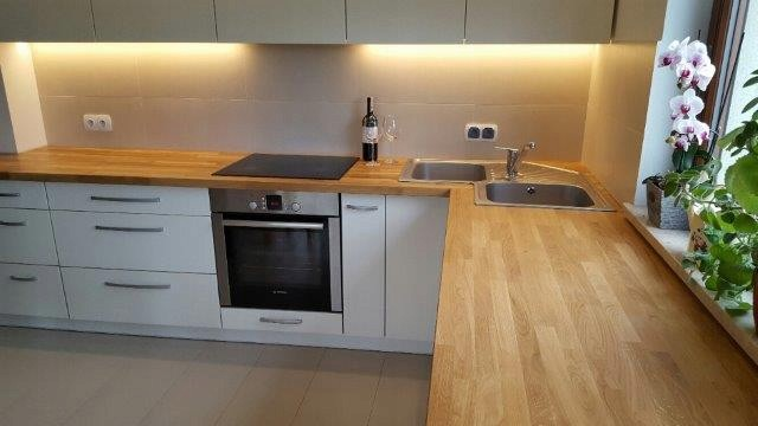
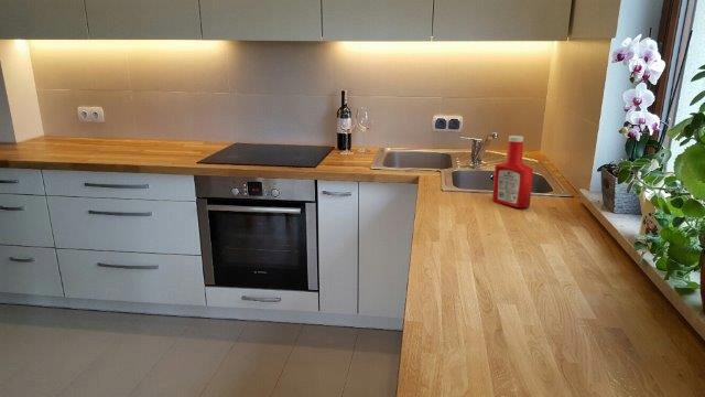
+ soap bottle (513, 170)
